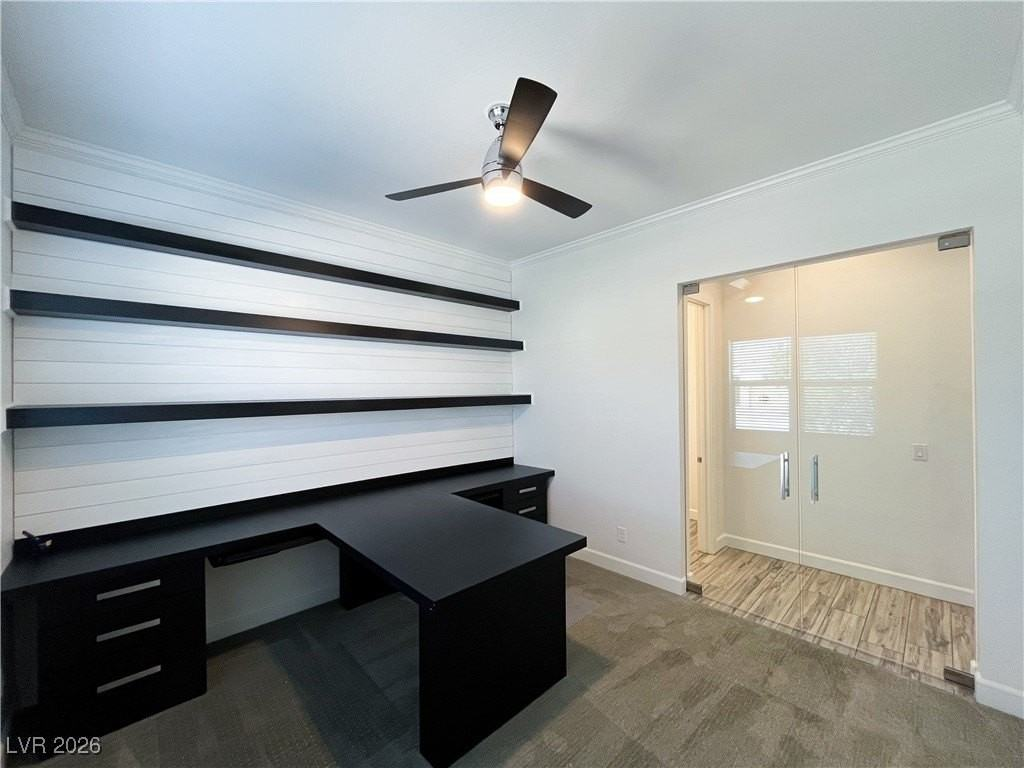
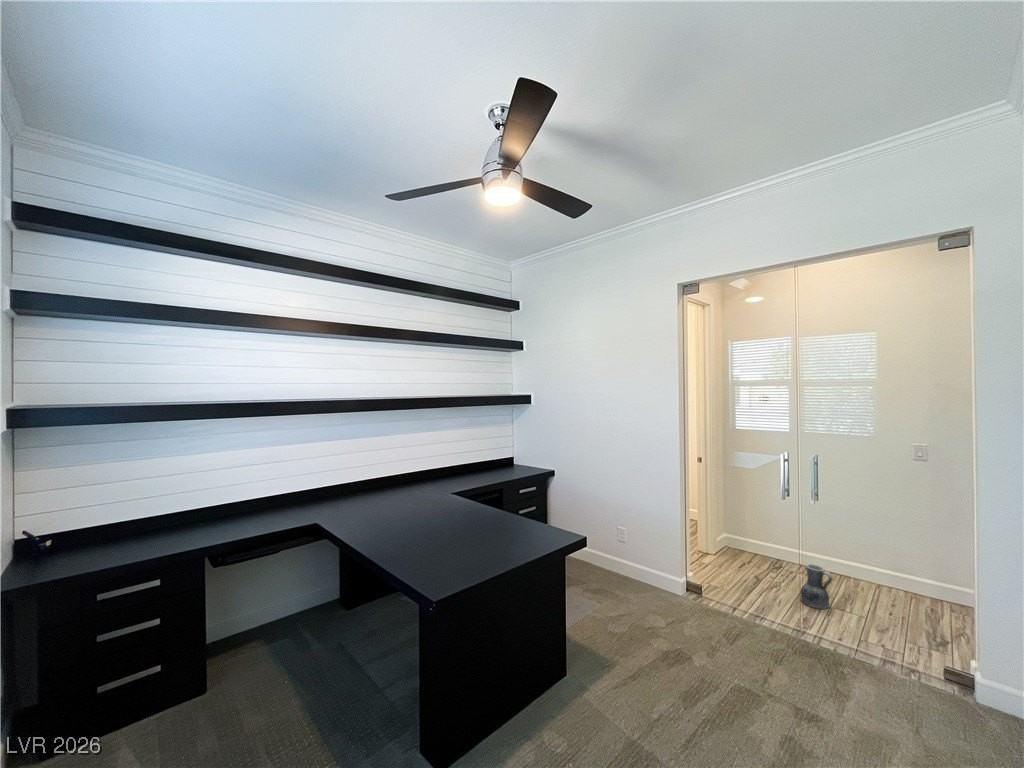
+ vase (816, 586)
